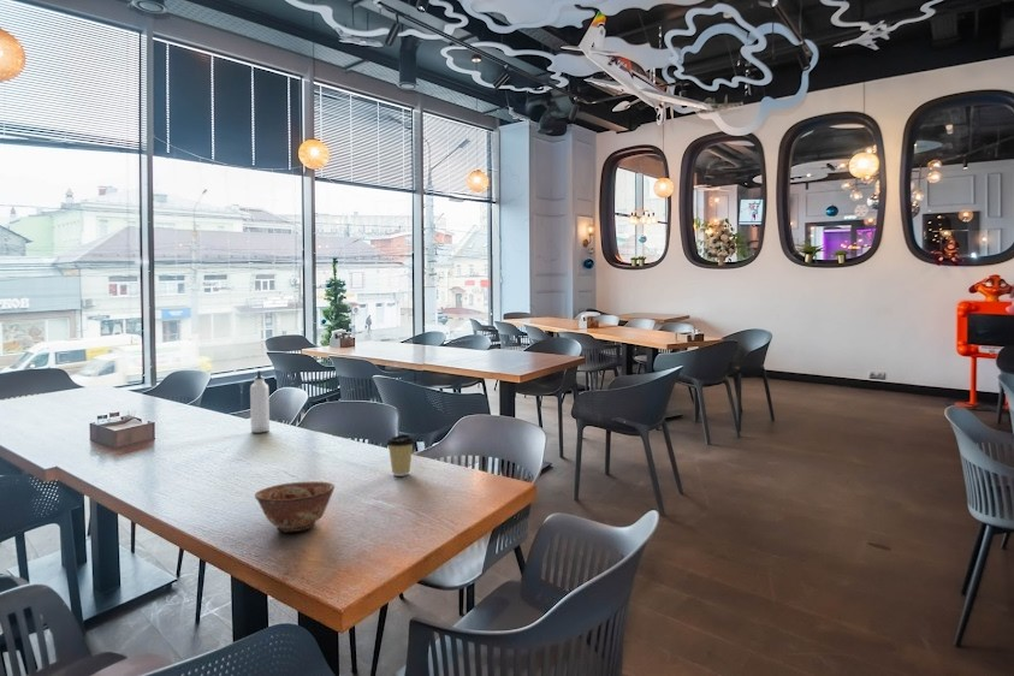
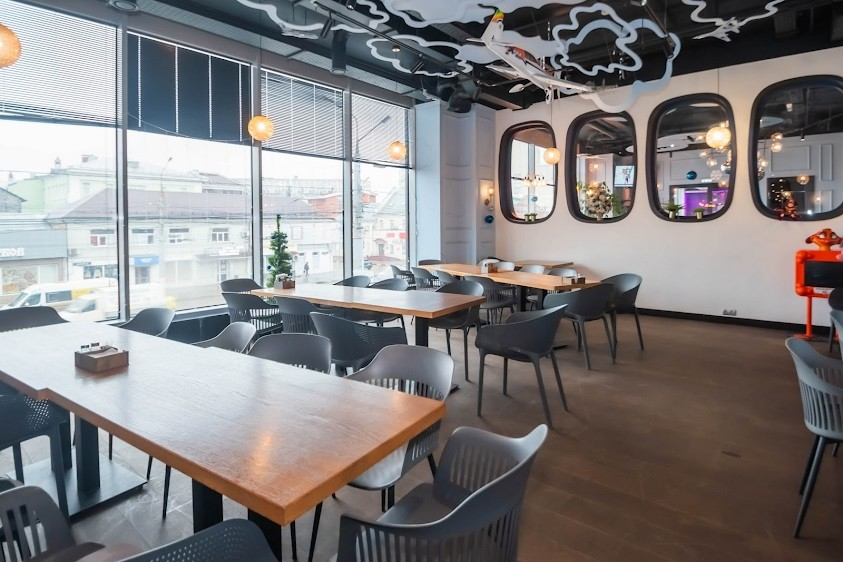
- ceramic bowl (296, 506)
- coffee cup (401, 455)
- water bottle (259, 401)
